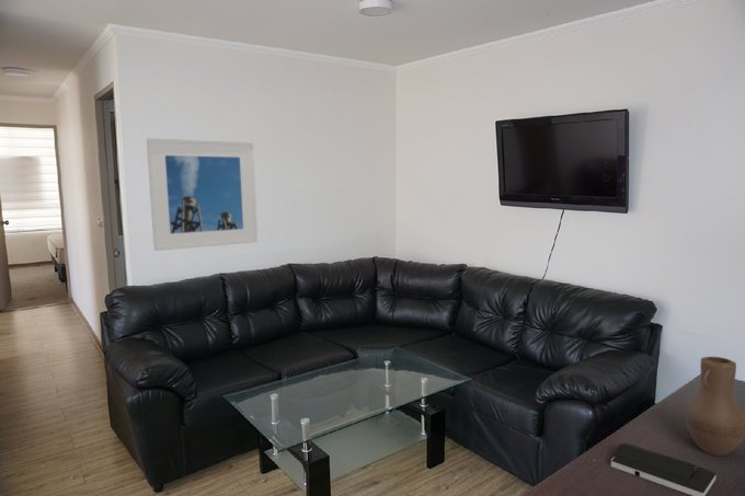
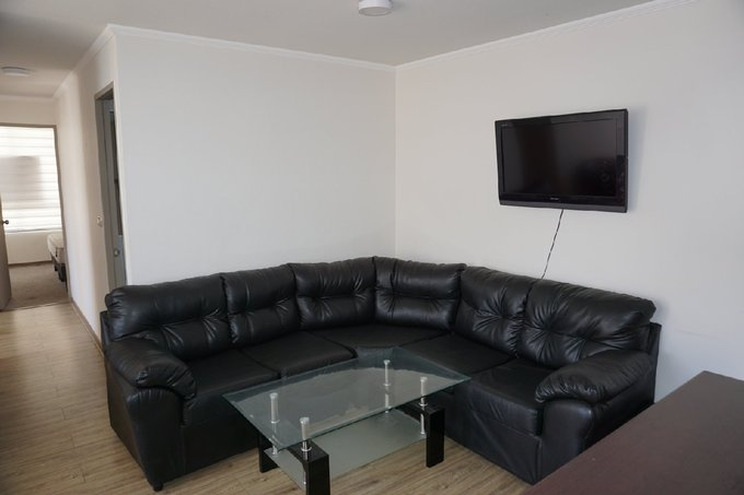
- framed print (206, 194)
- vase (715, 405)
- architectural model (661, 465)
